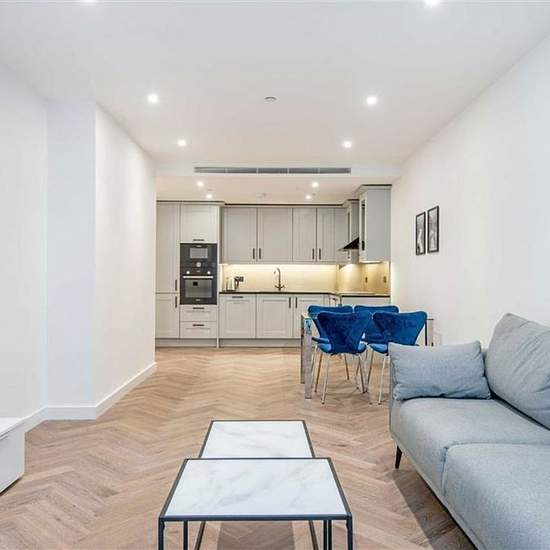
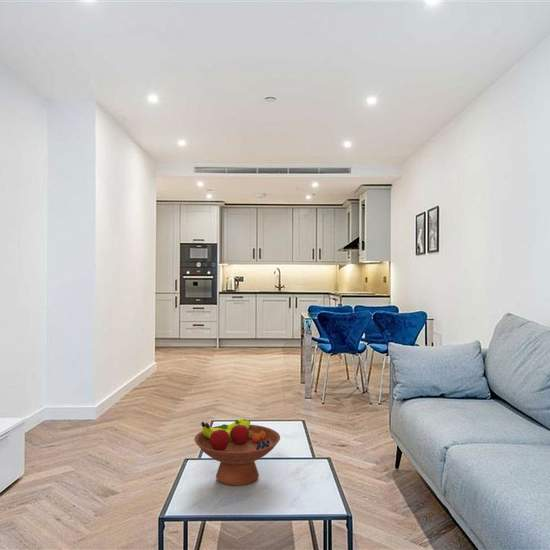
+ fruit bowl (237, 449)
